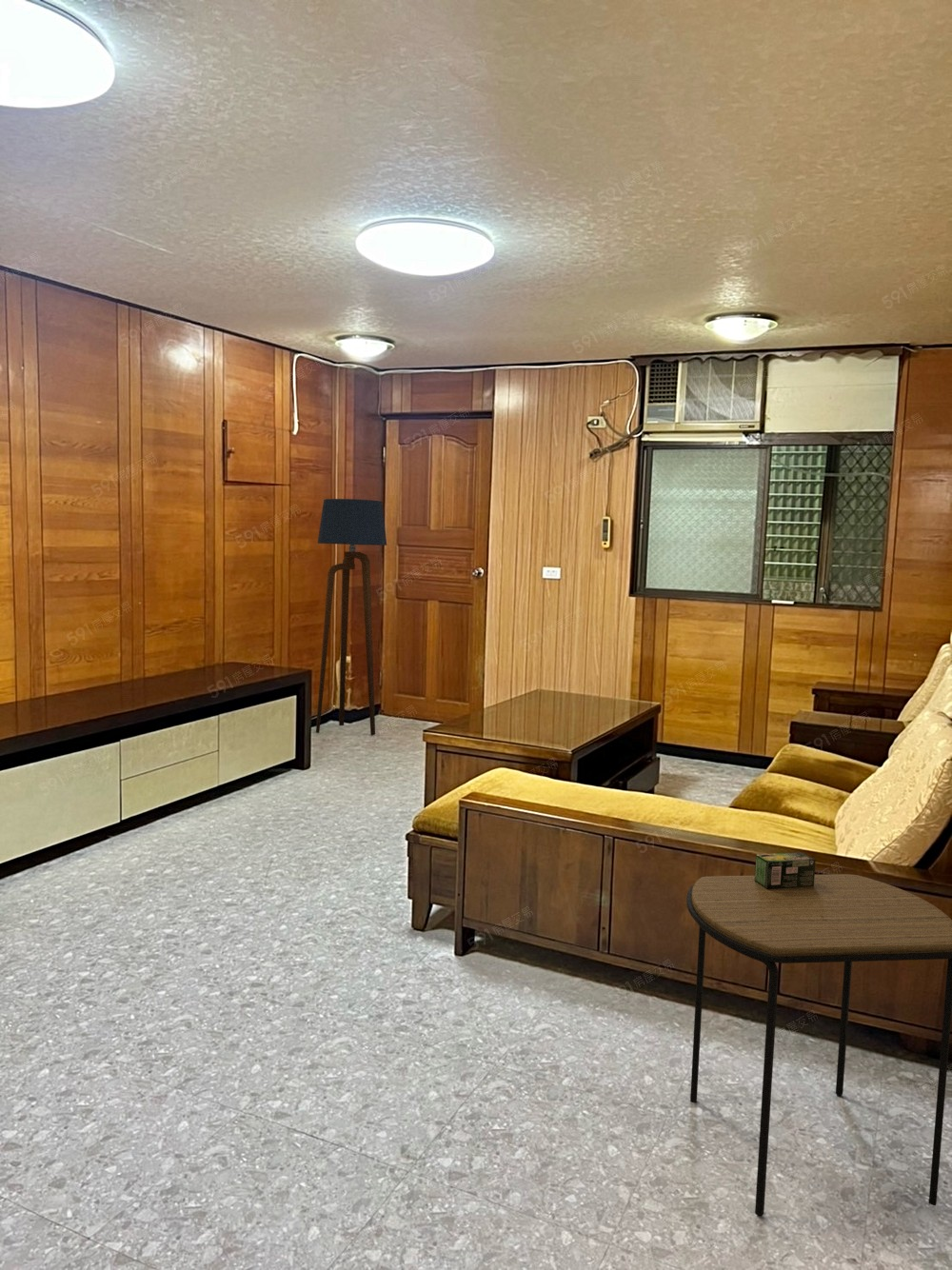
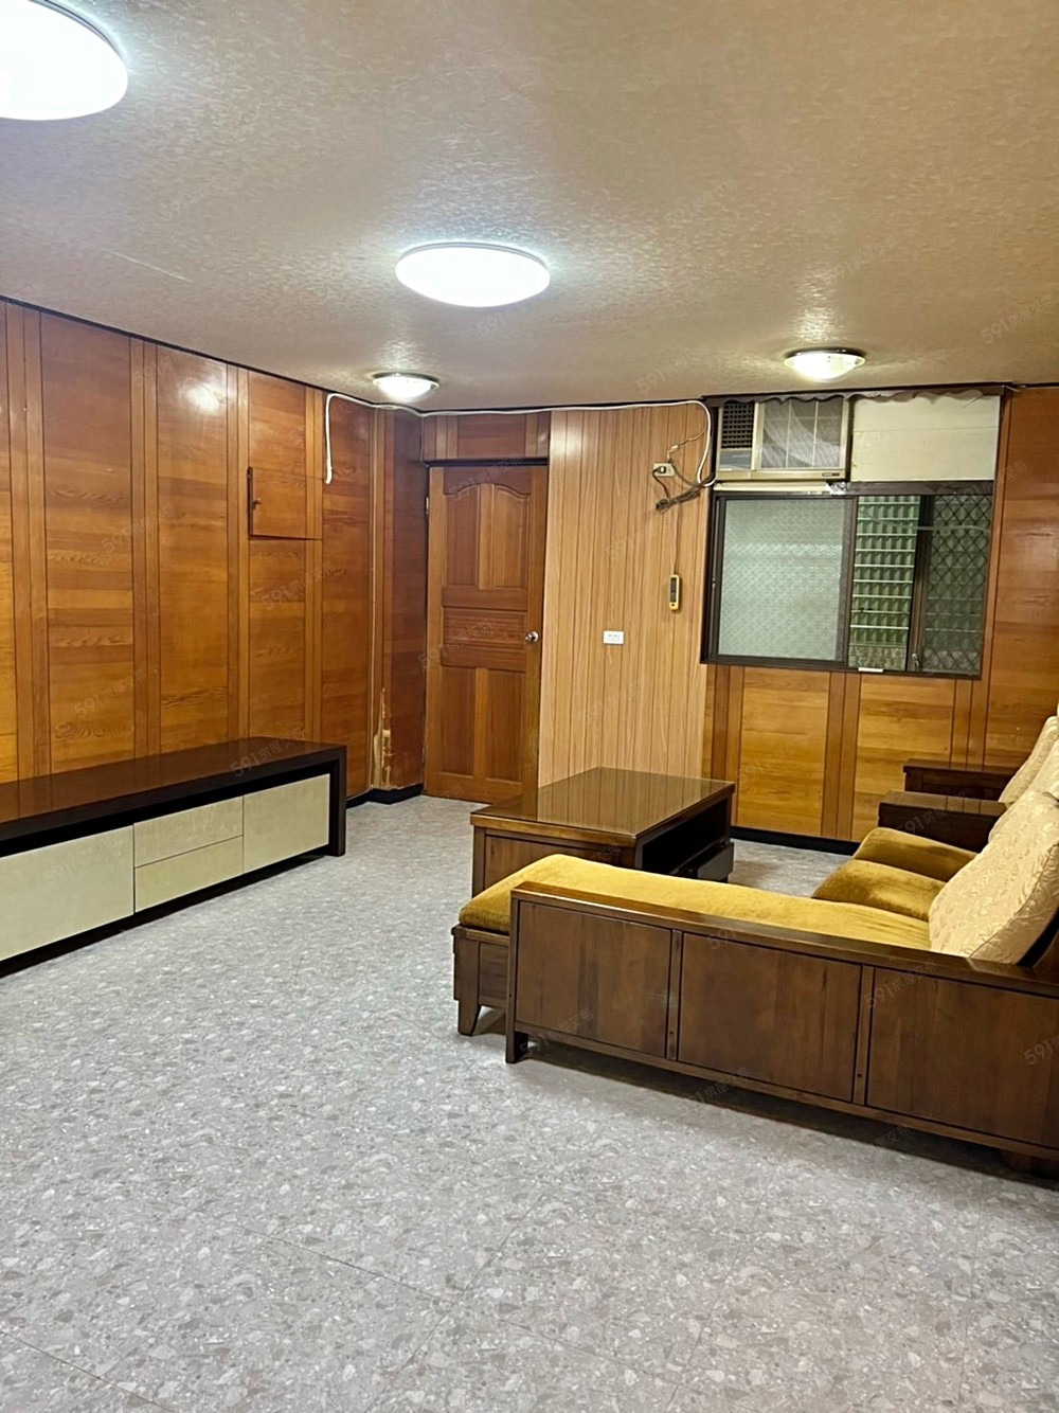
- tea box (784, 869)
- floor lamp (347, 617)
- side table (840, 1028)
